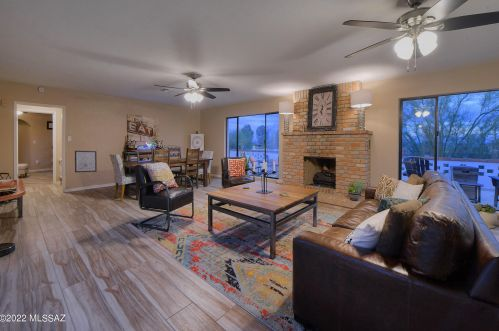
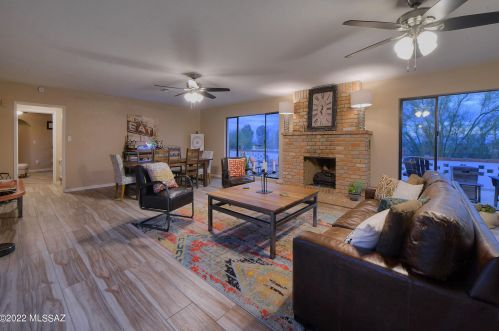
- wall art (86, 161)
